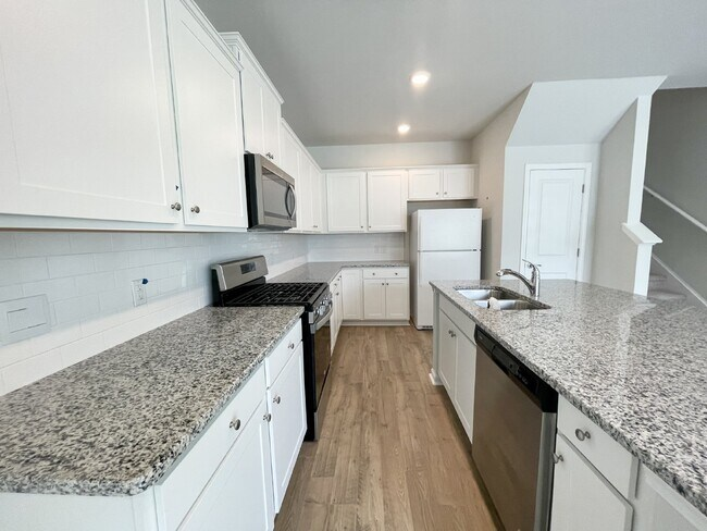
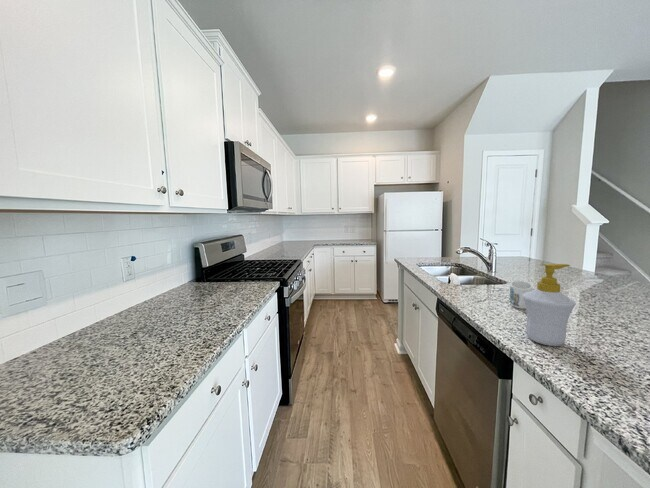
+ mug (523, 293)
+ soap bottle (547, 302)
